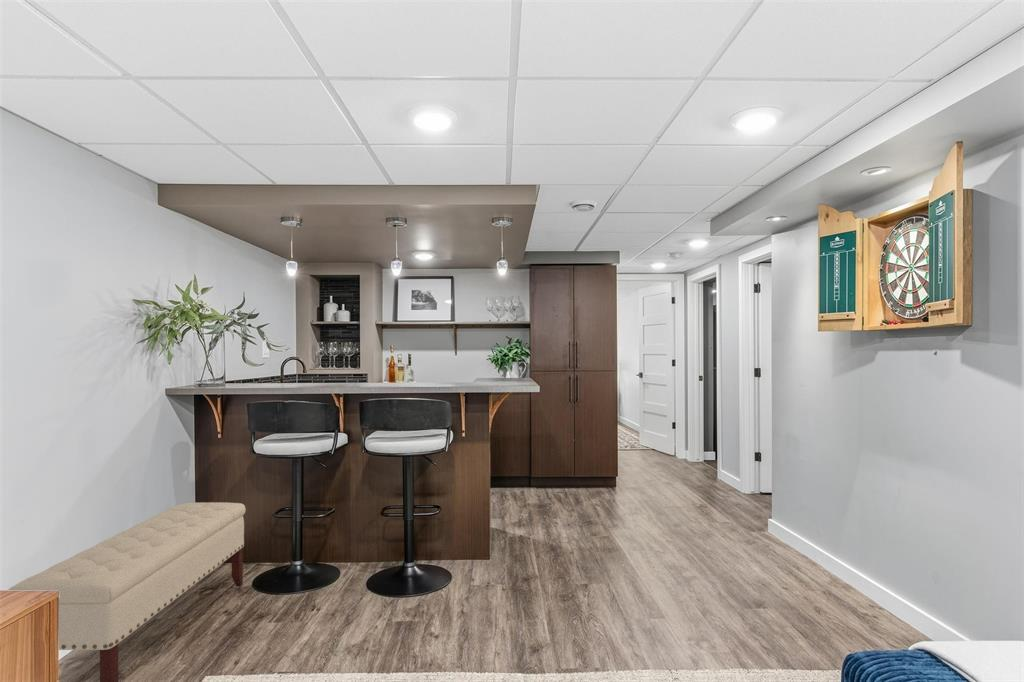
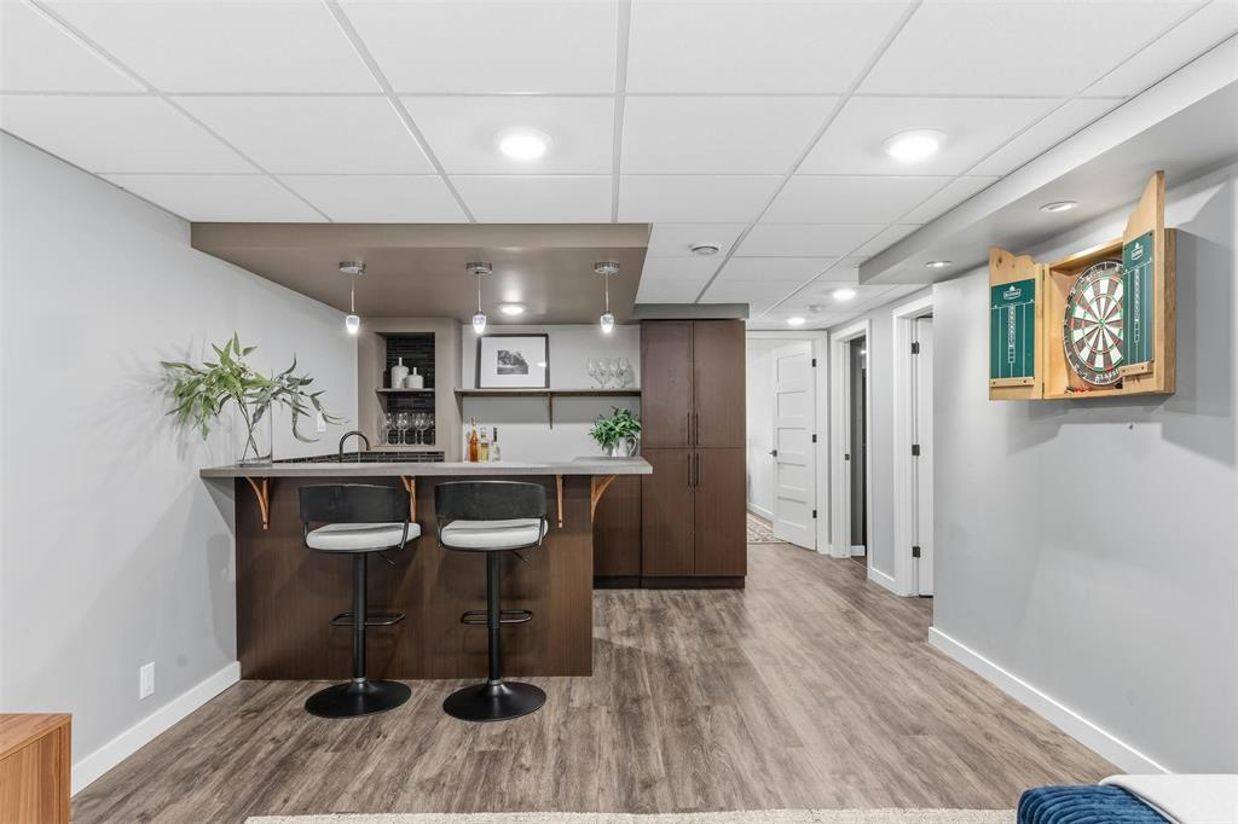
- bench (150, 583)
